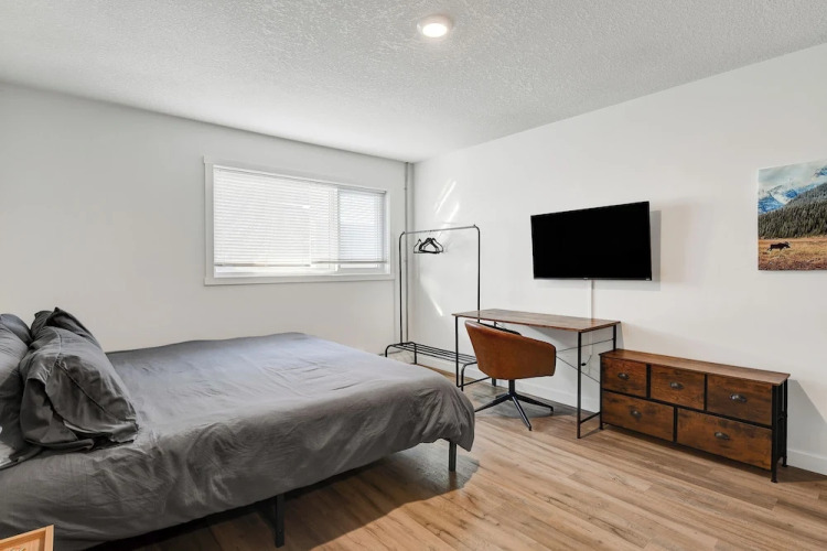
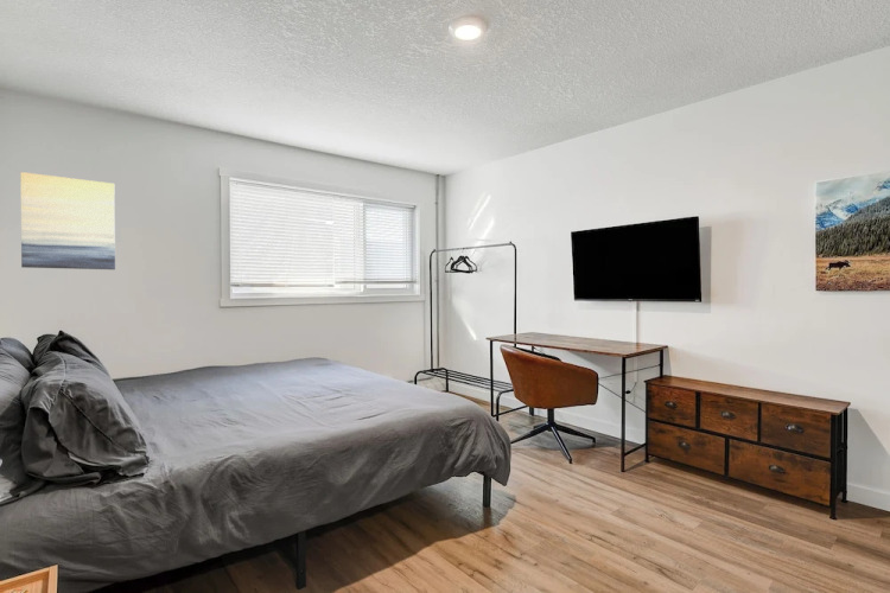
+ wall art (70, 223)
